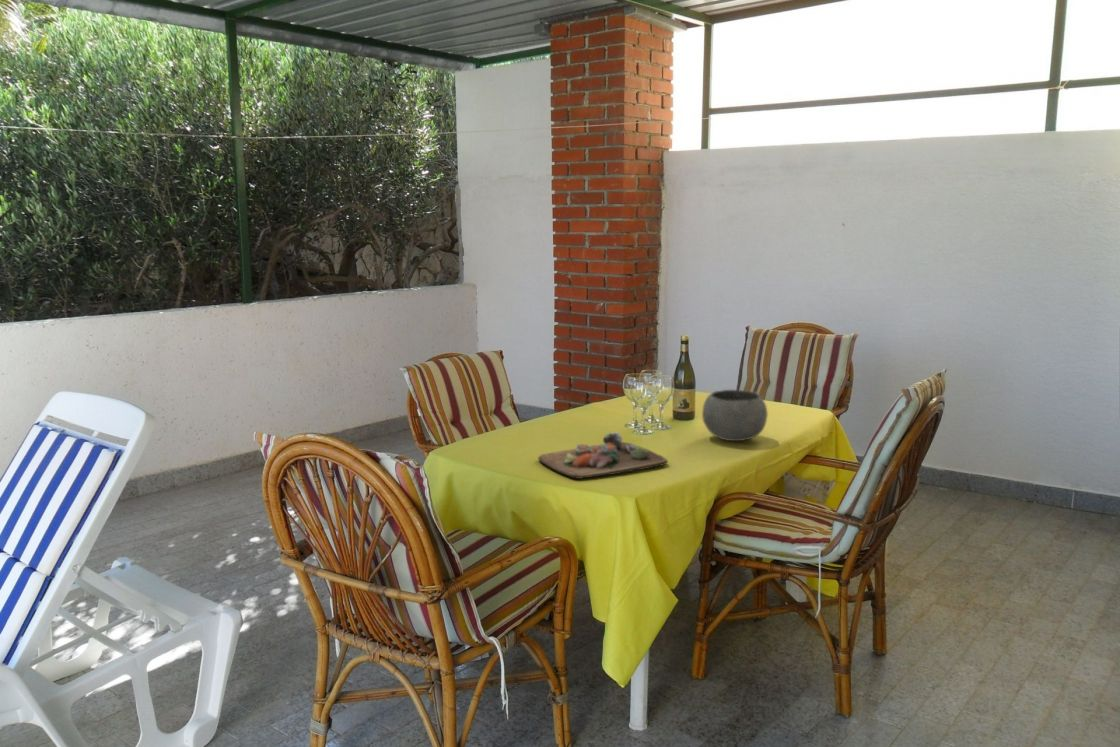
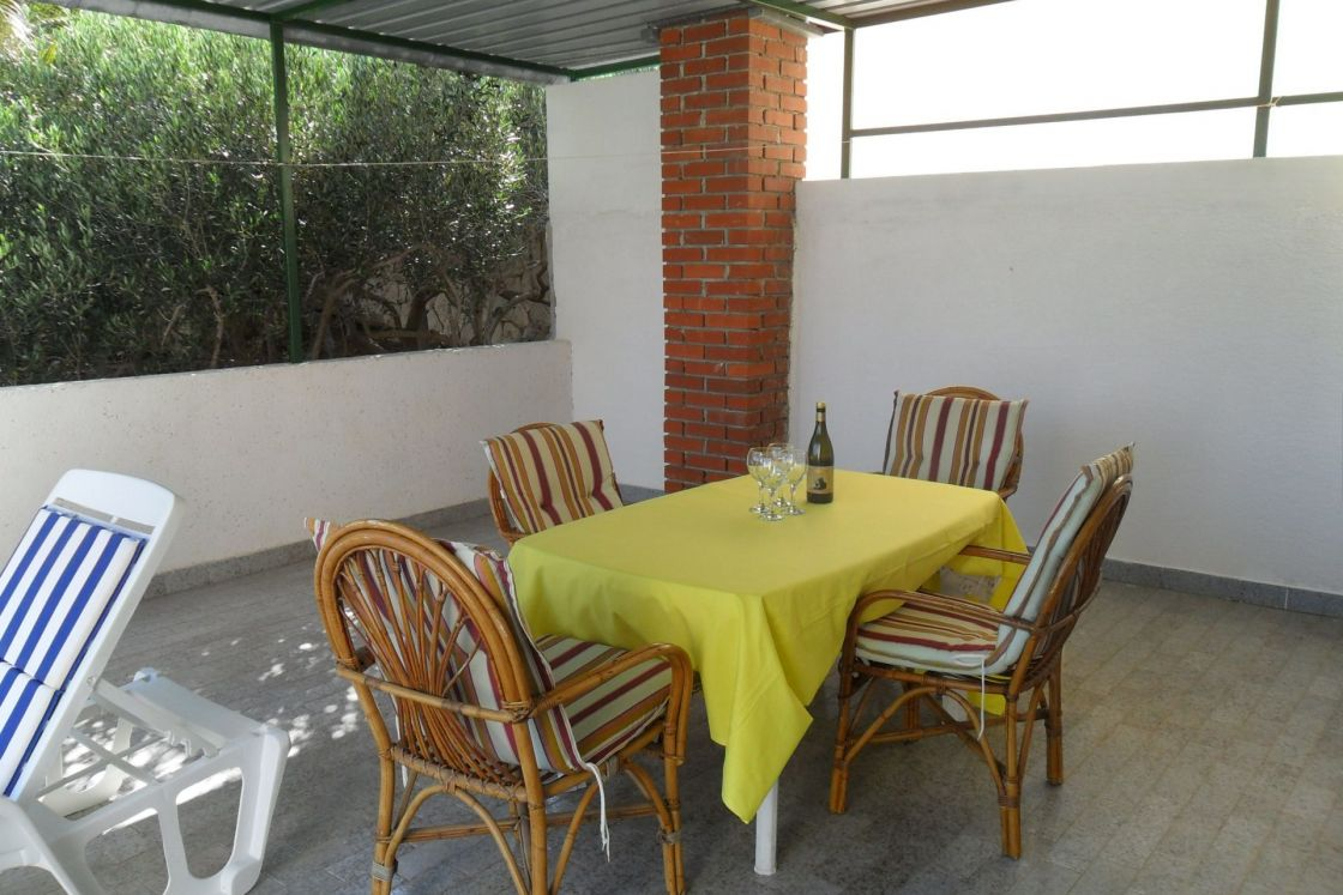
- food platter (604, 452)
- bowl (734, 416)
